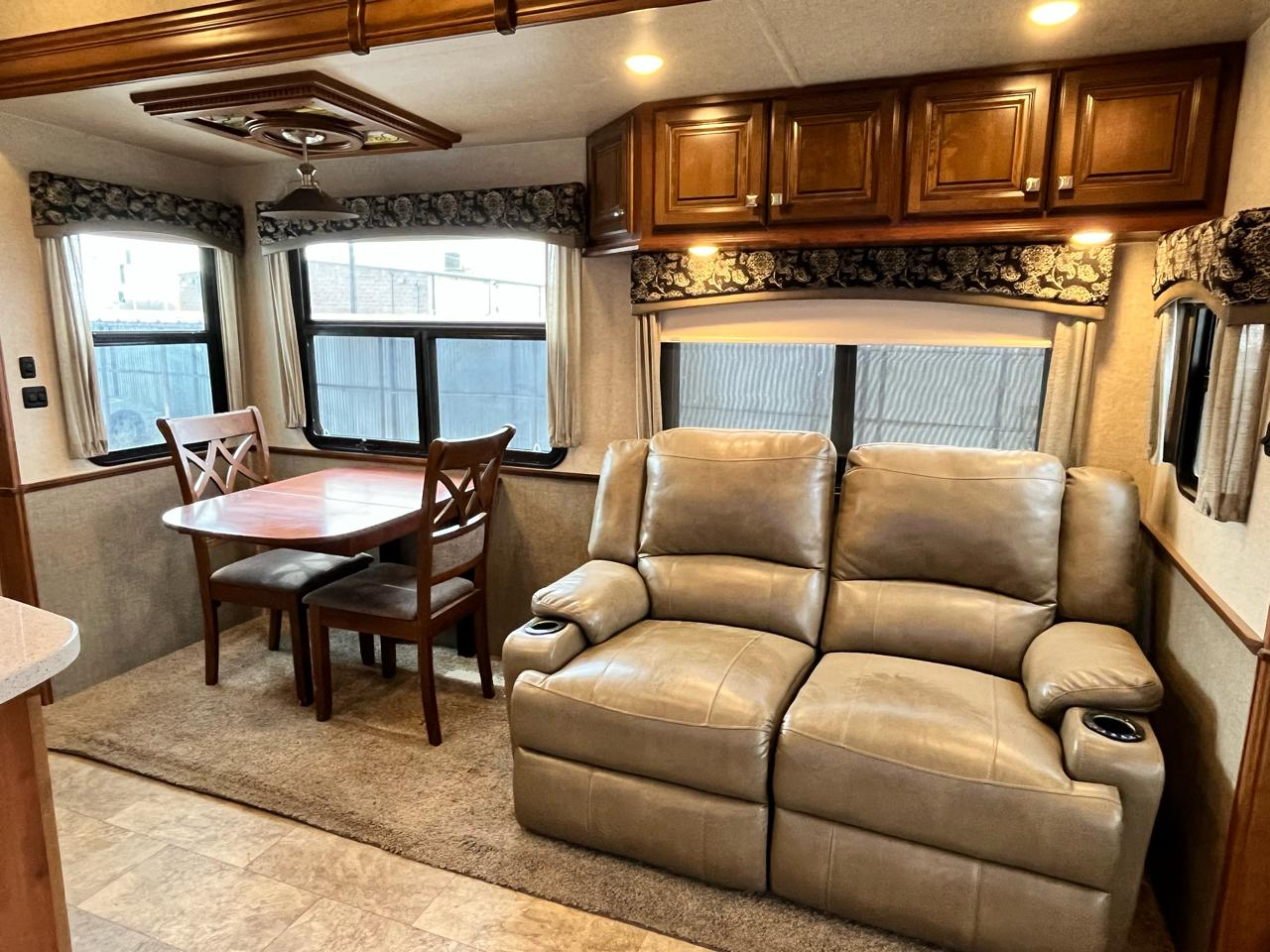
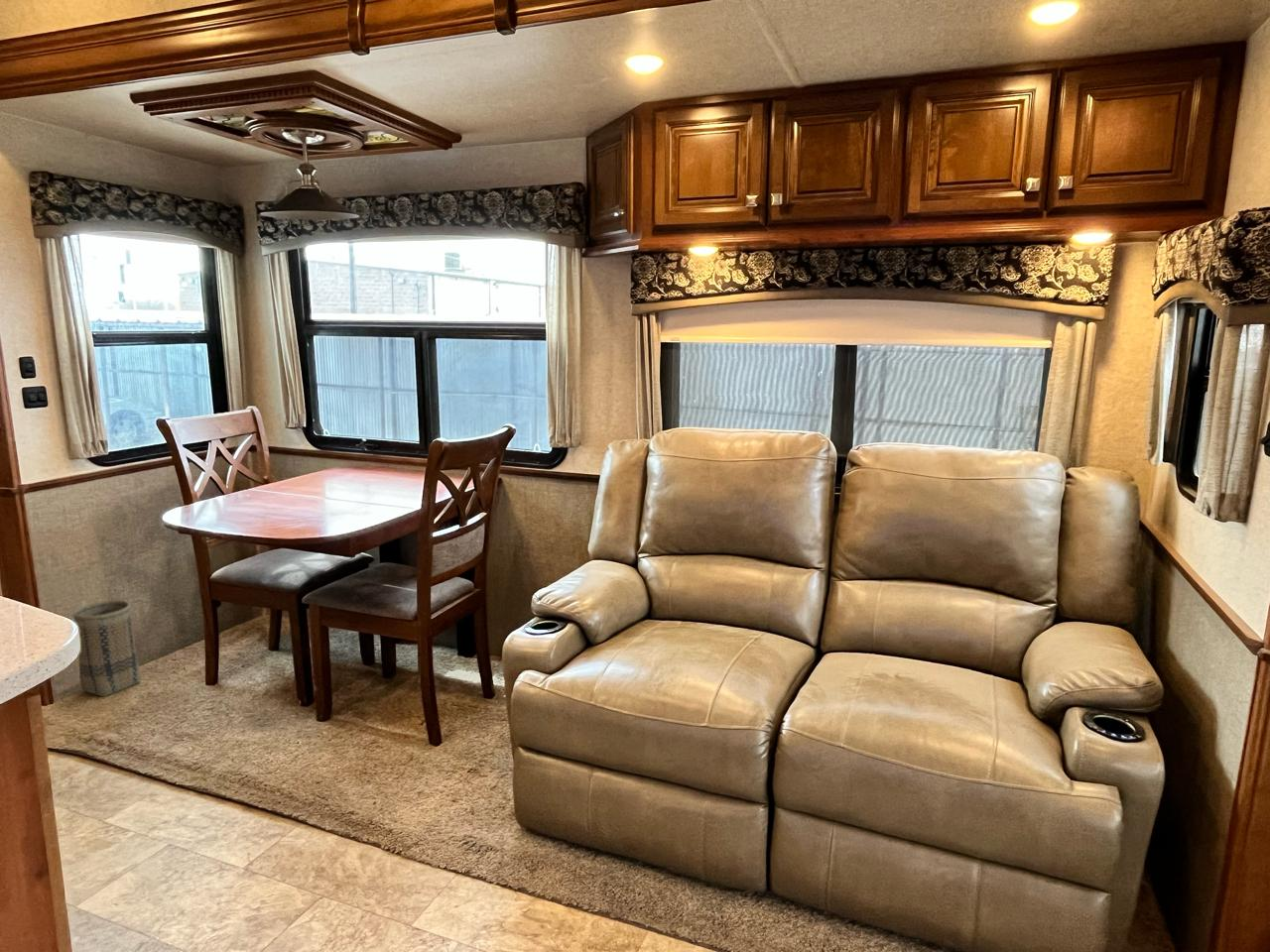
+ basket (106, 647)
